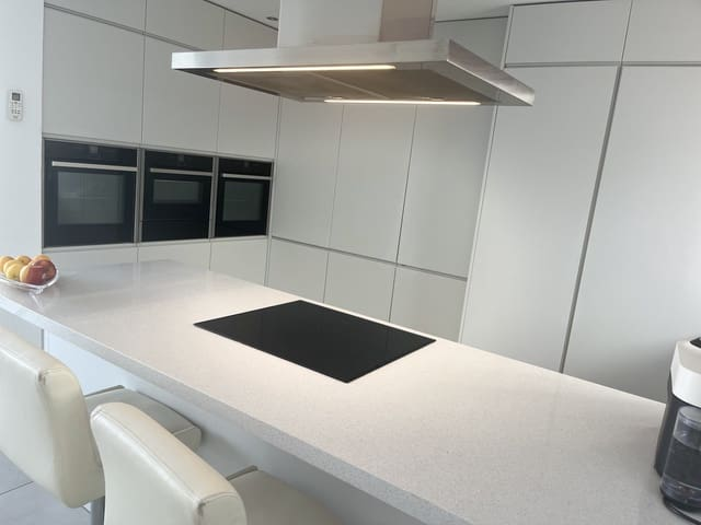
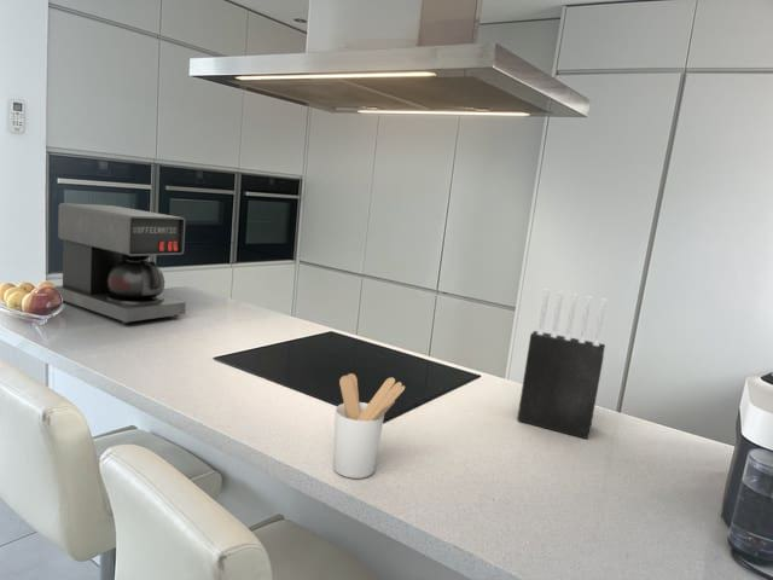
+ knife block (565, 358)
+ utensil holder (368, 423)
+ coffee maker (120, 260)
